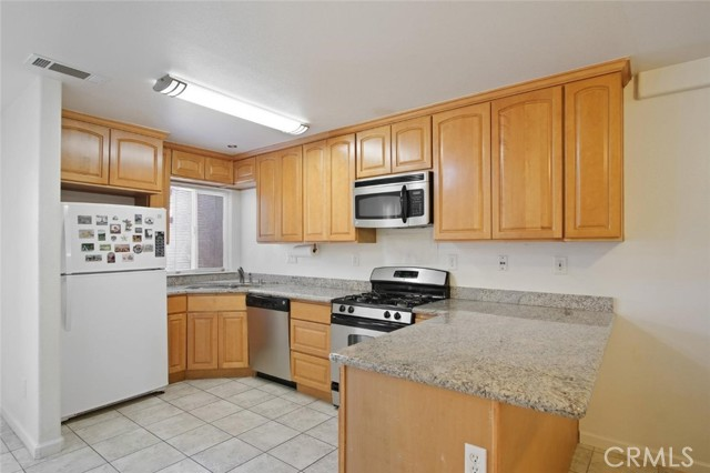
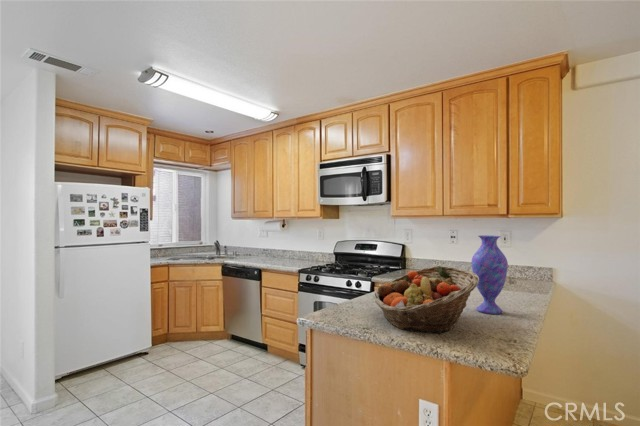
+ fruit basket (423, 295)
+ vase (489, 273)
